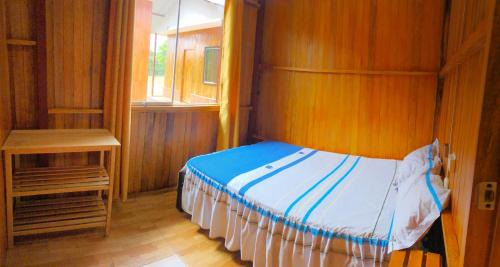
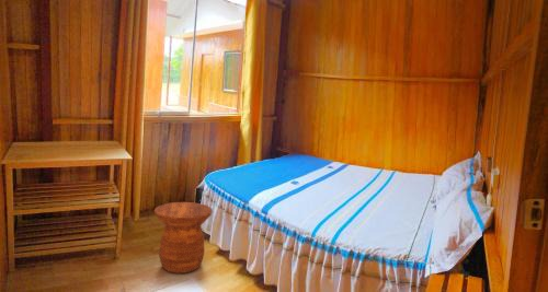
+ side table (182, 237)
